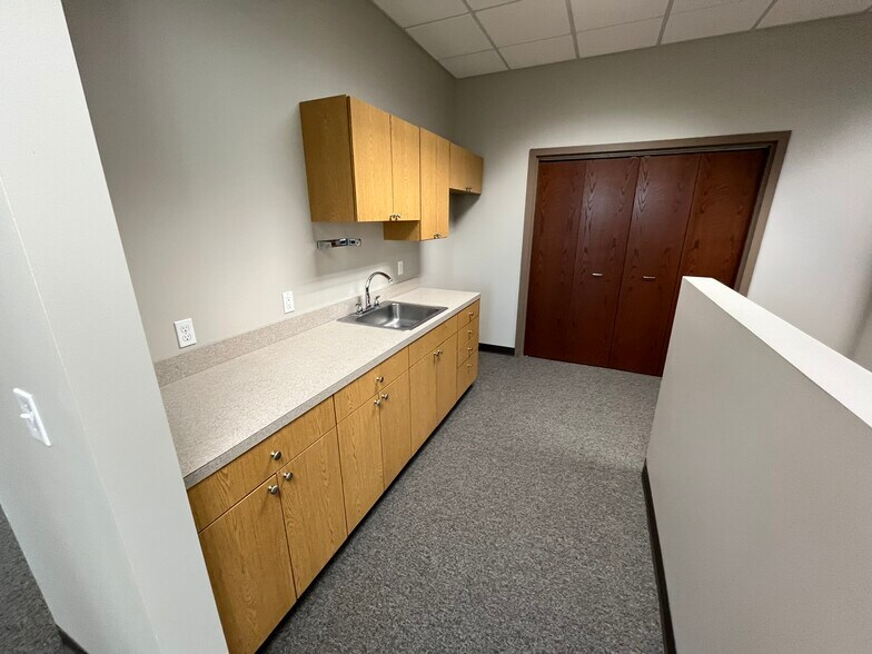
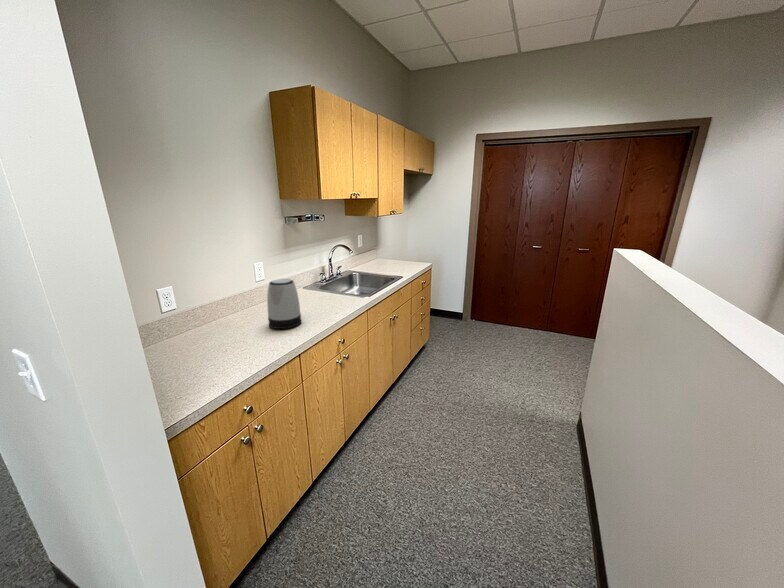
+ kettle (285, 300)
